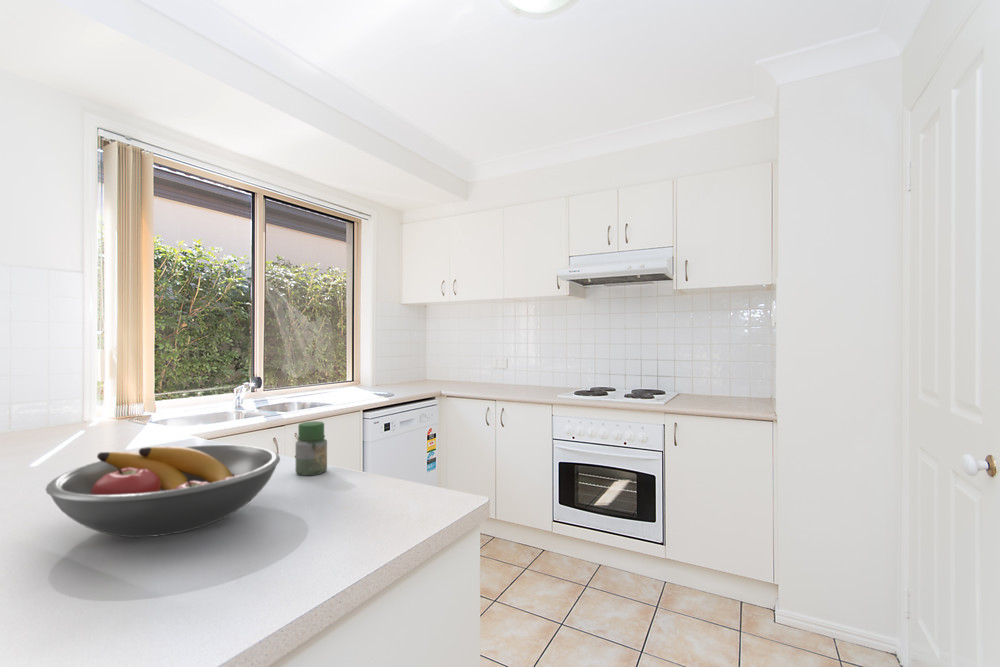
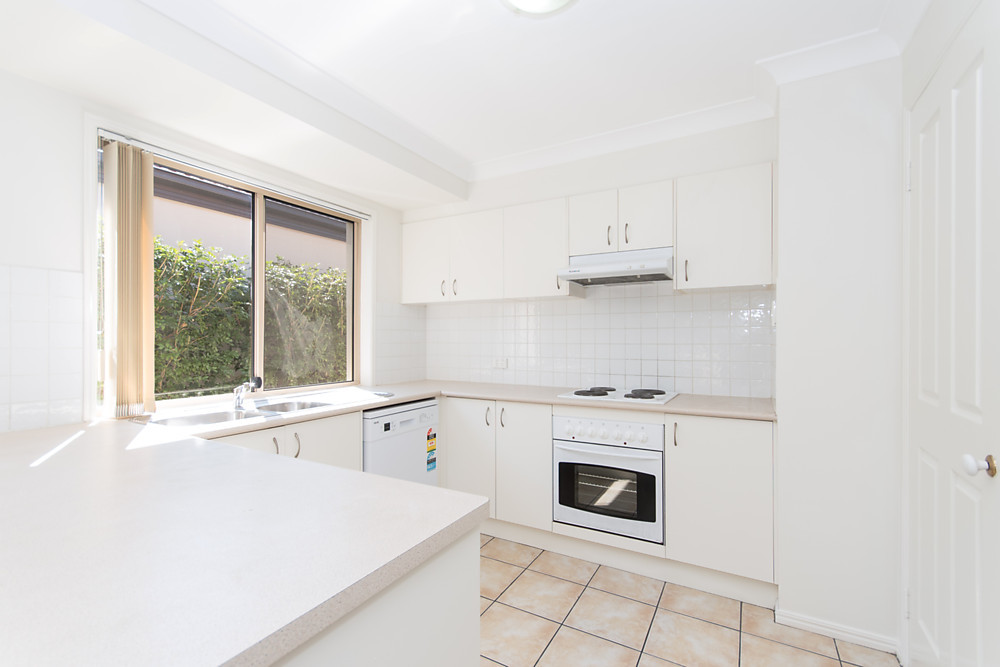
- fruit bowl (175, 486)
- jar (311, 447)
